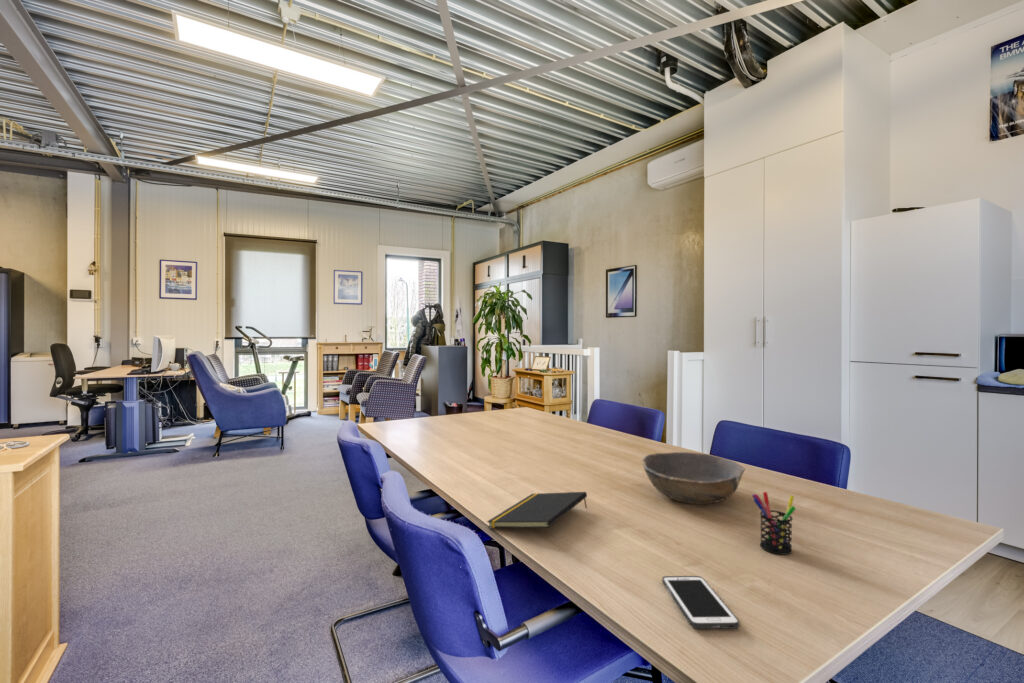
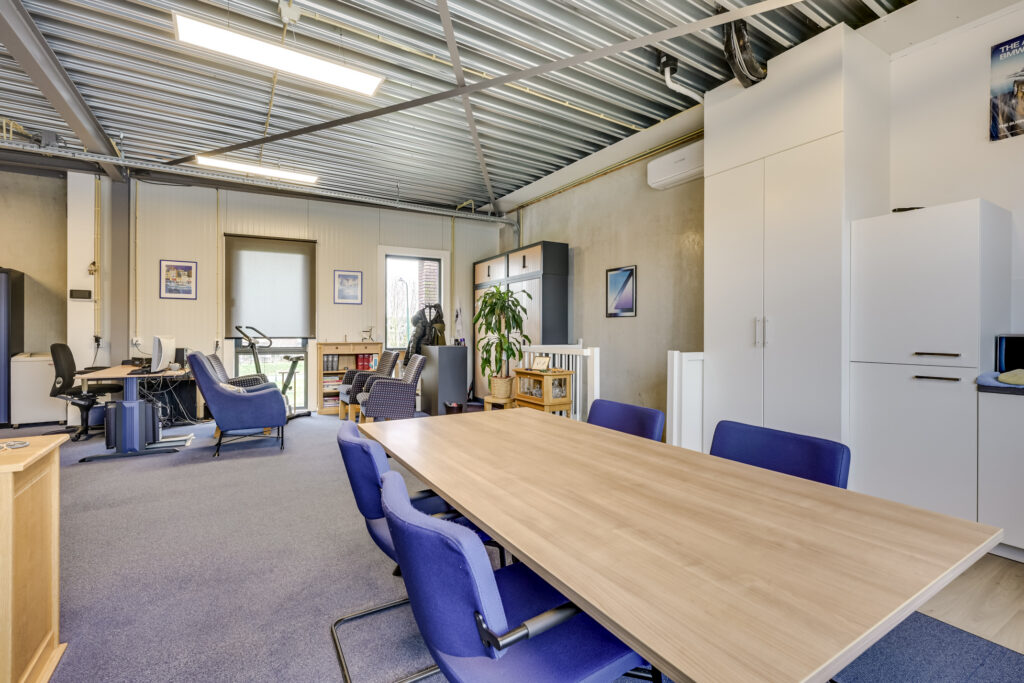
- pen holder (777, 520)
- cell phone (697, 600)
- bowl (691, 479)
- notepad (539, 508)
